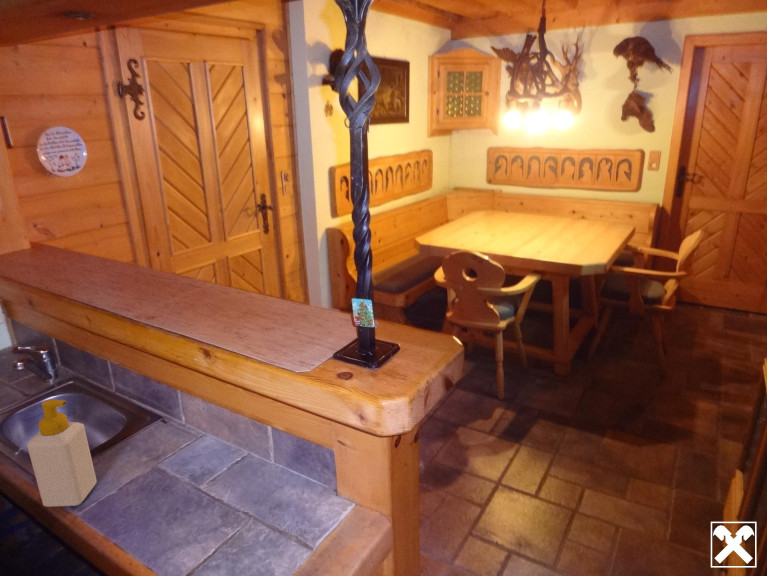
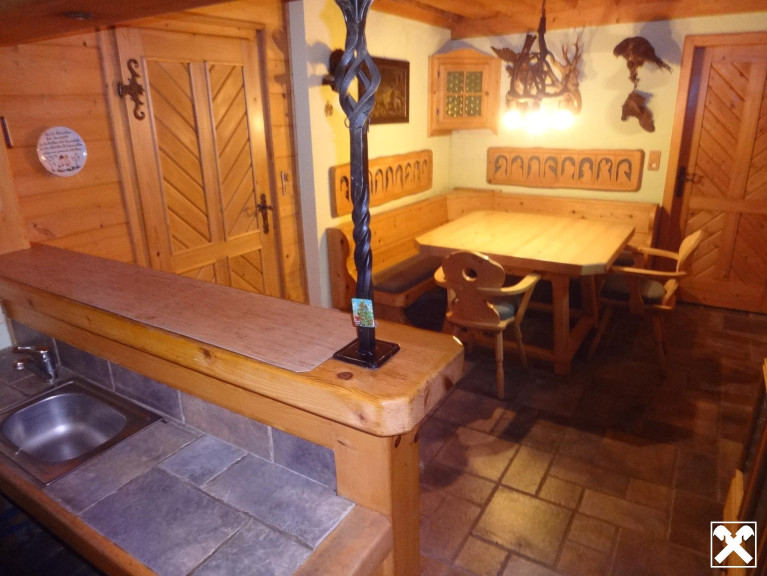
- soap bottle (60, 450)
